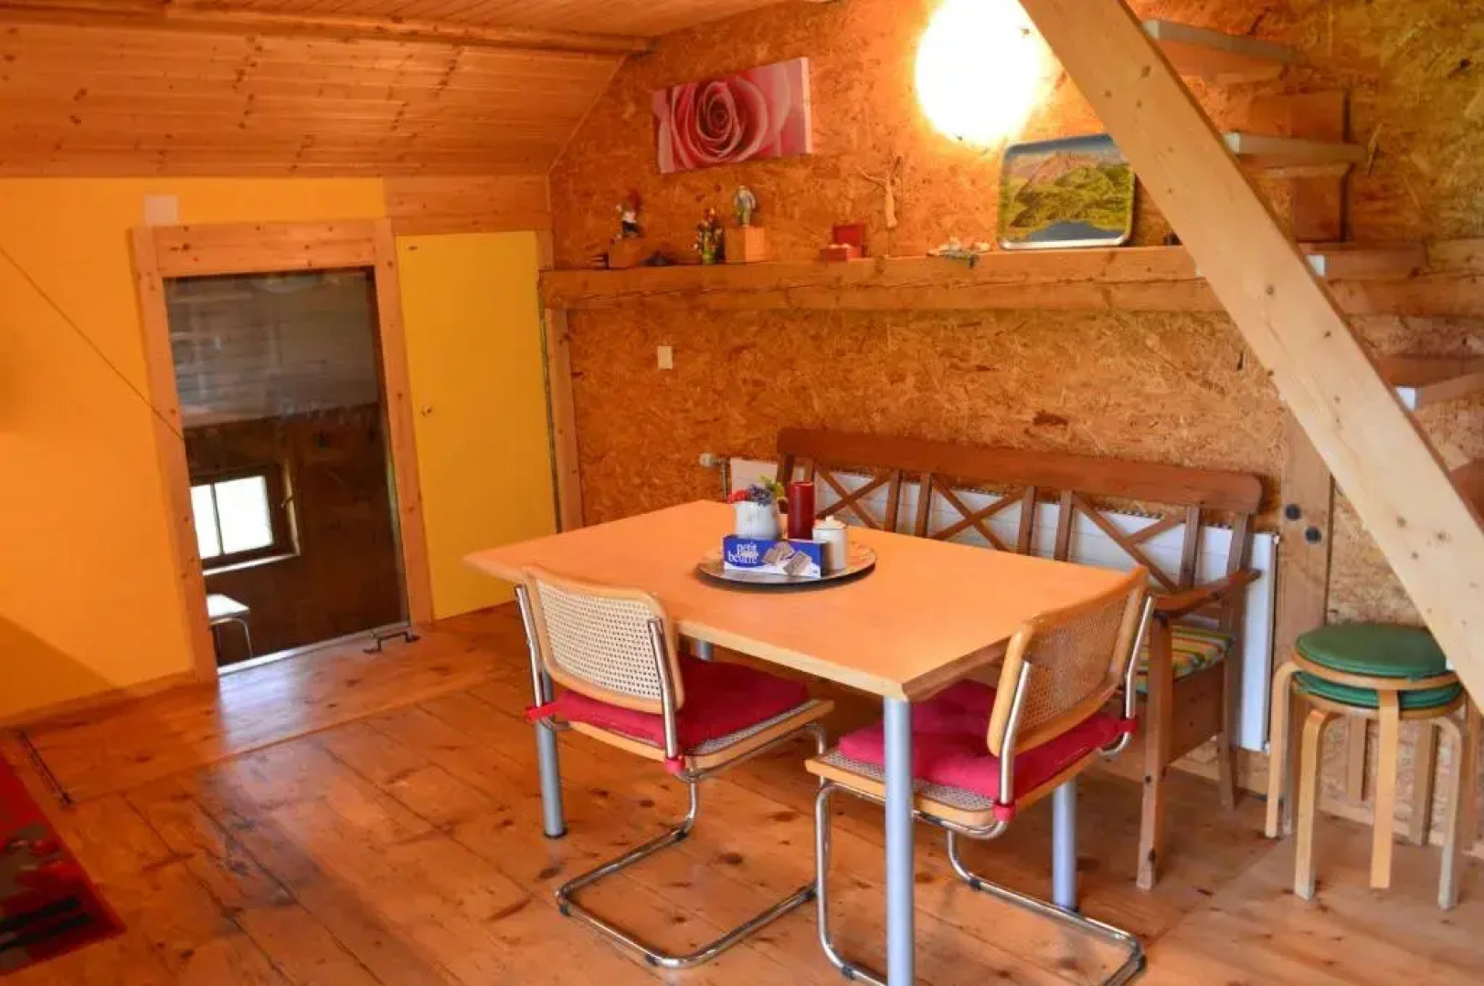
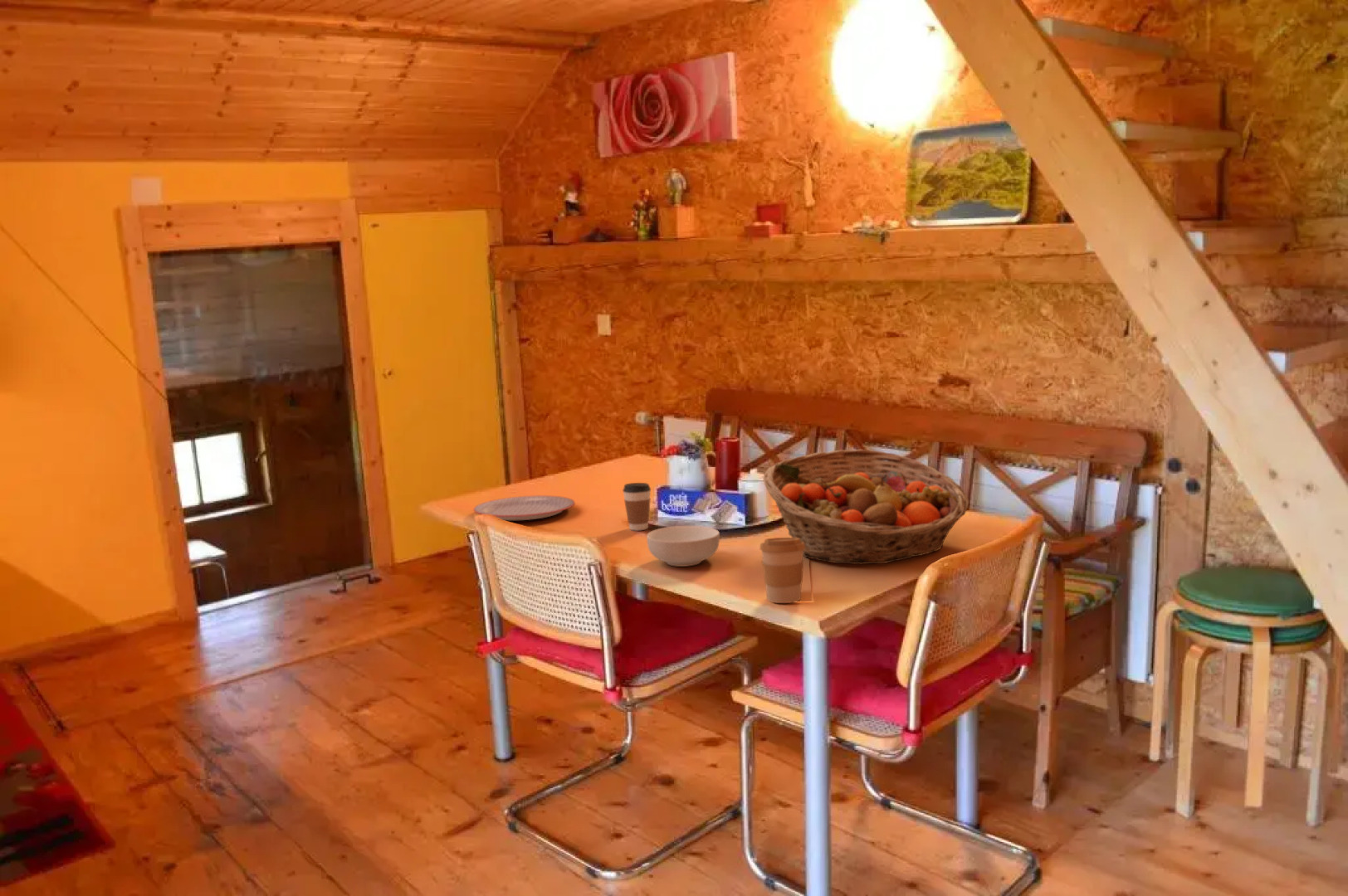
+ coffee cup (783, 567)
+ coffee cup (637, 506)
+ plate (525, 509)
+ fruit basket (865, 504)
+ cereal bowl (683, 548)
